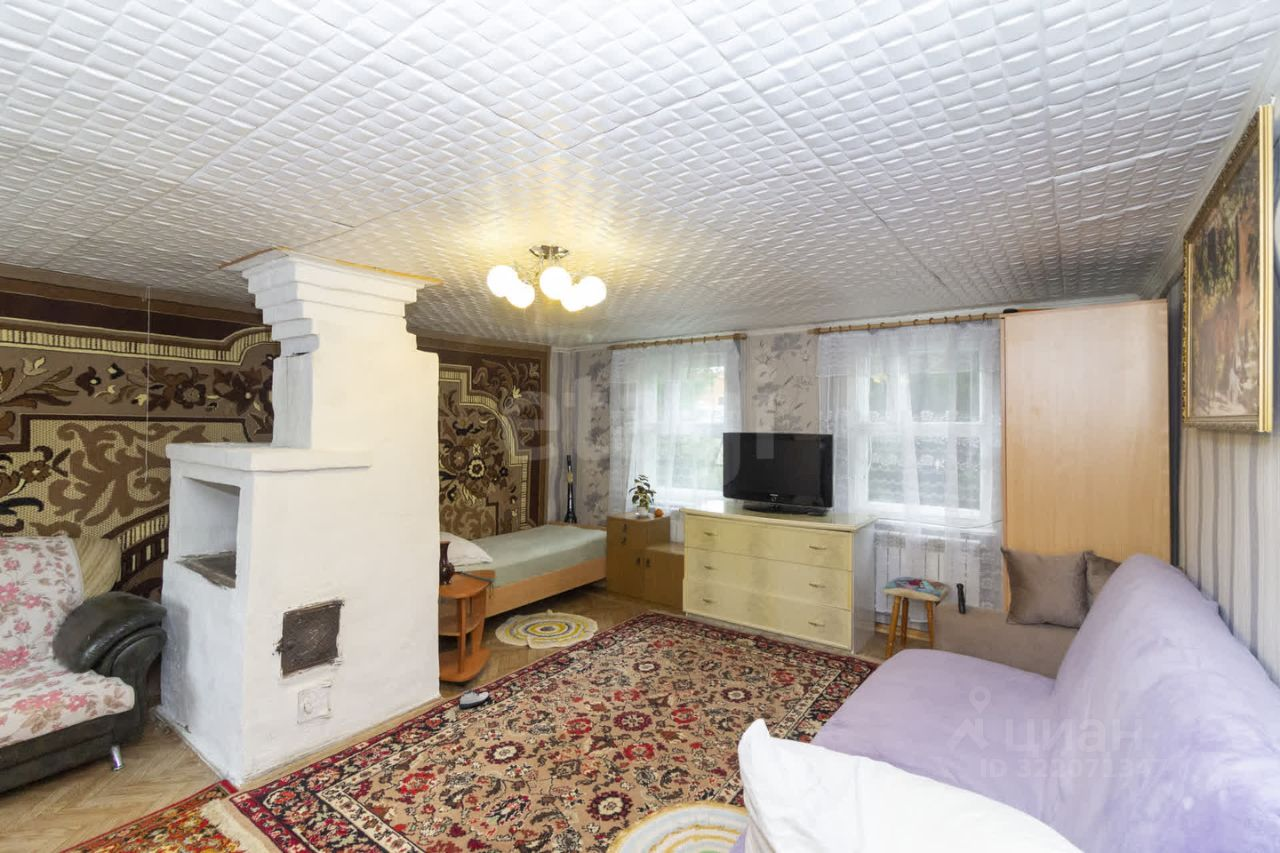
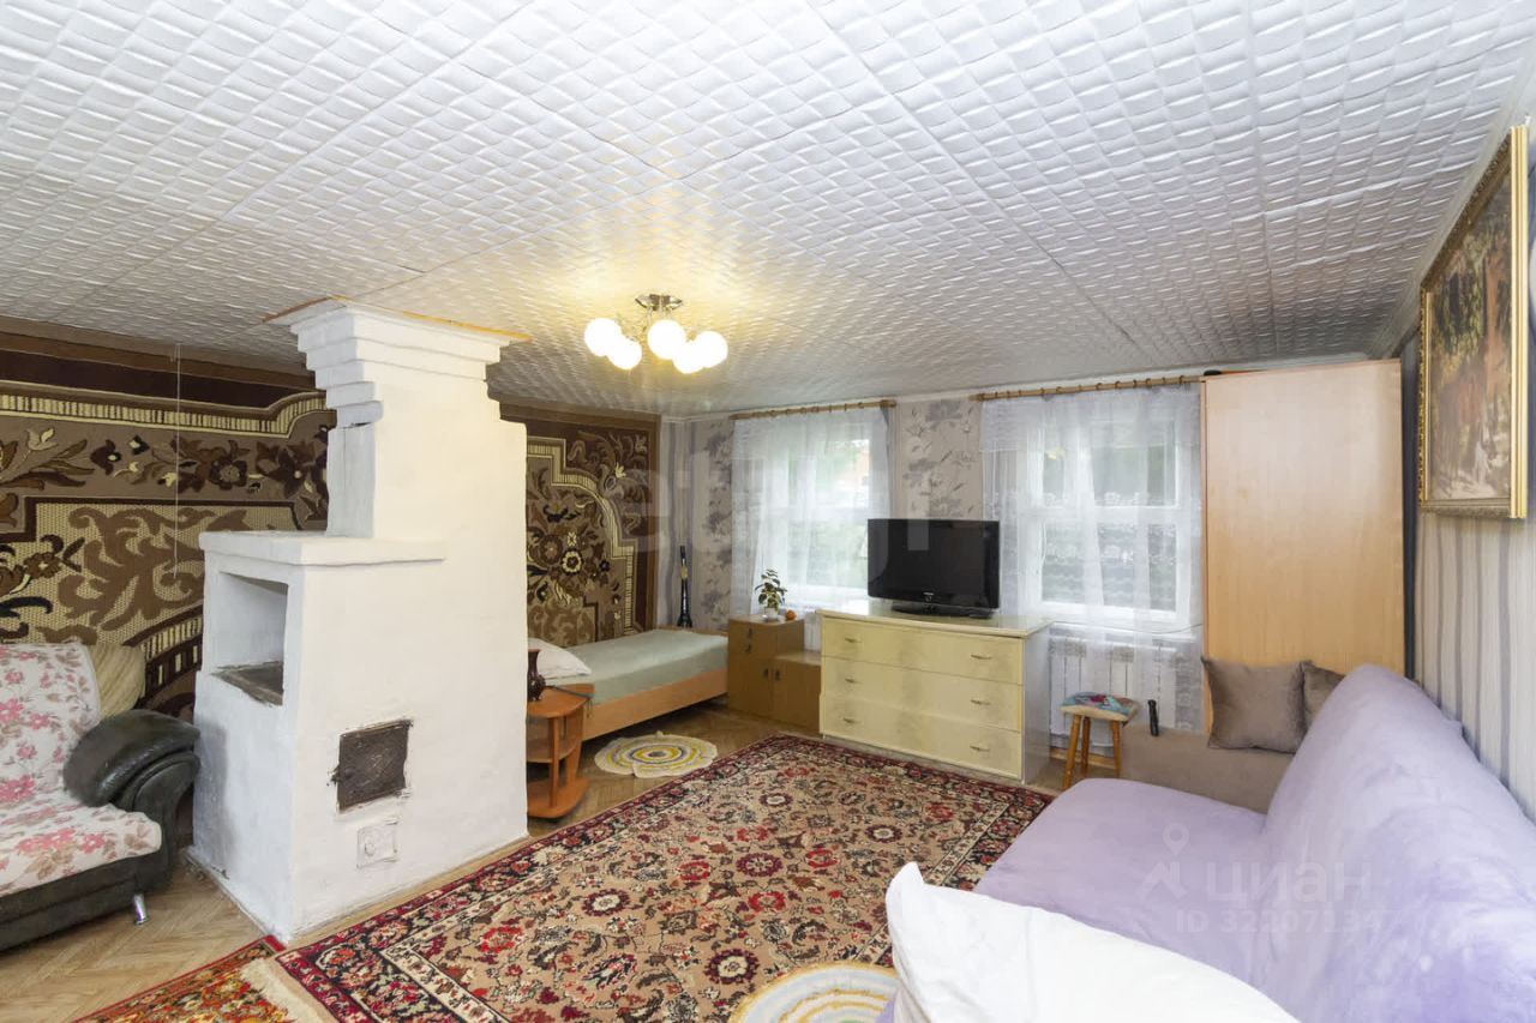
- shoe (474, 695)
